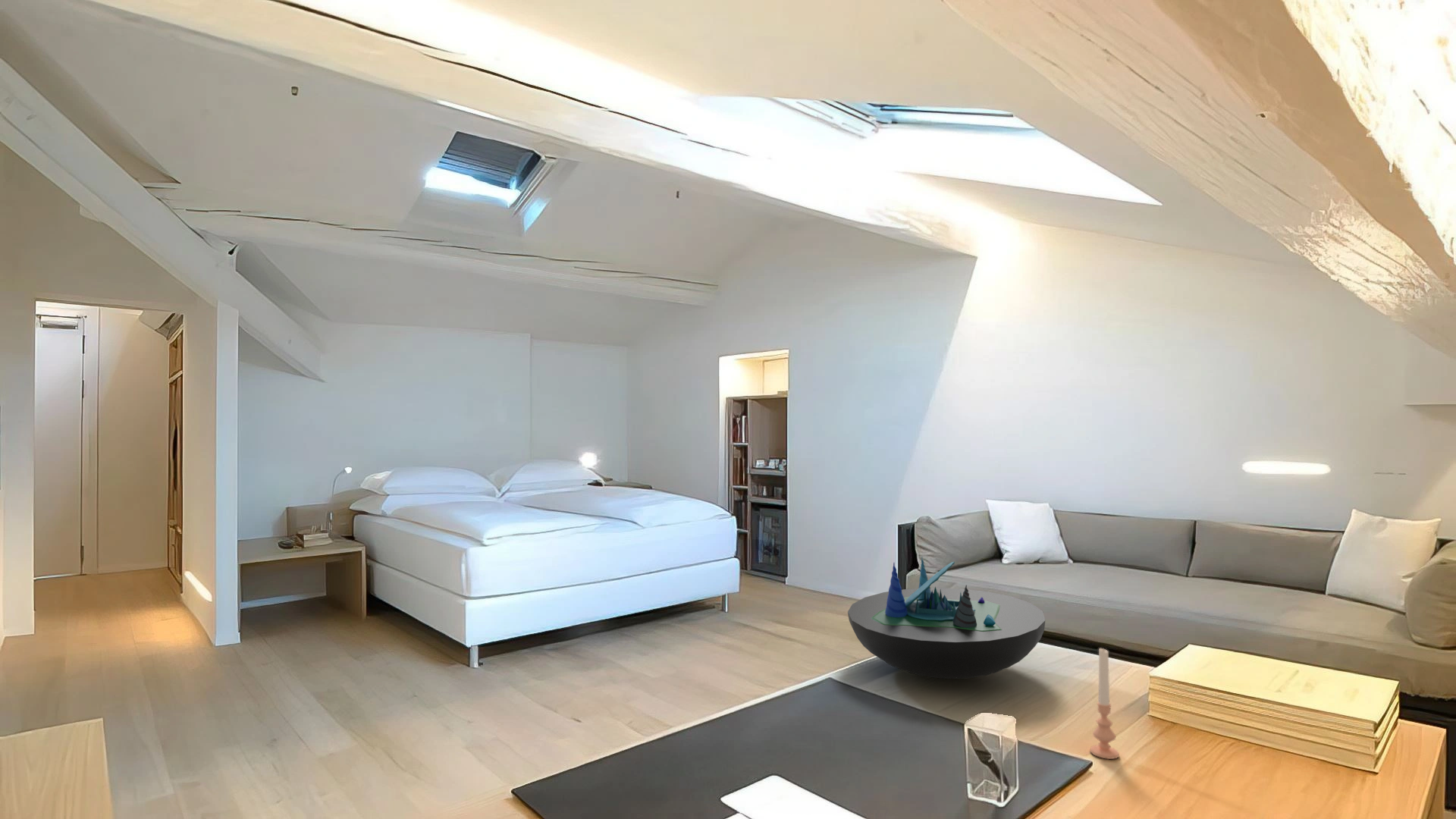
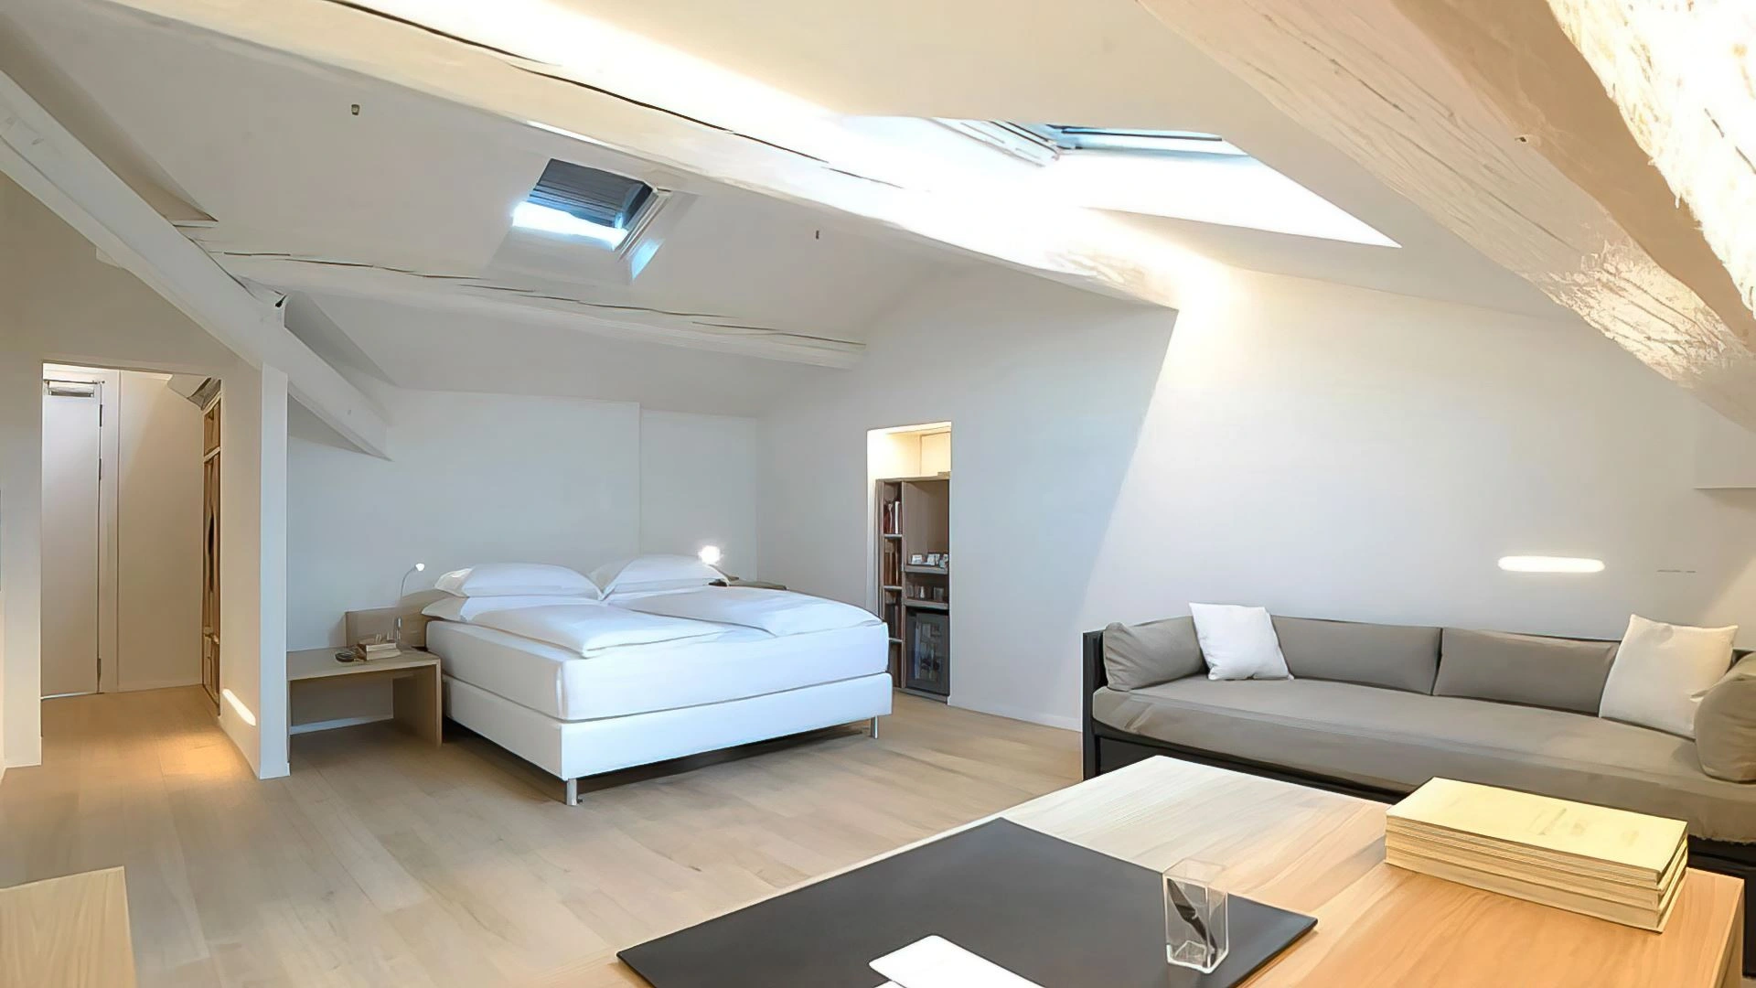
- decorative bowl (943, 613)
- candle (1103, 700)
